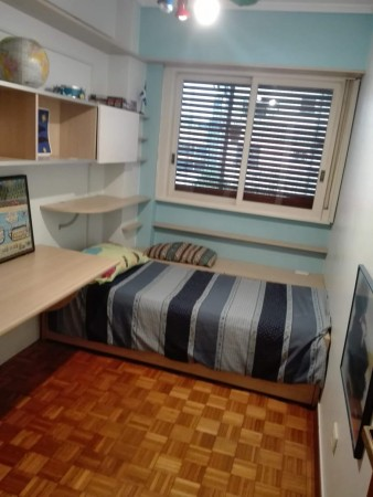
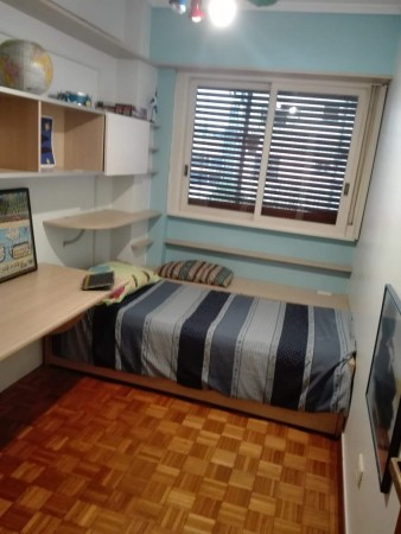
+ notepad (98, 279)
